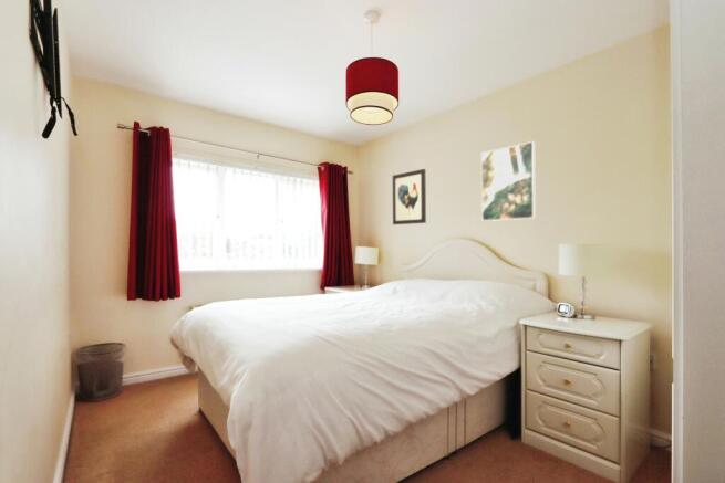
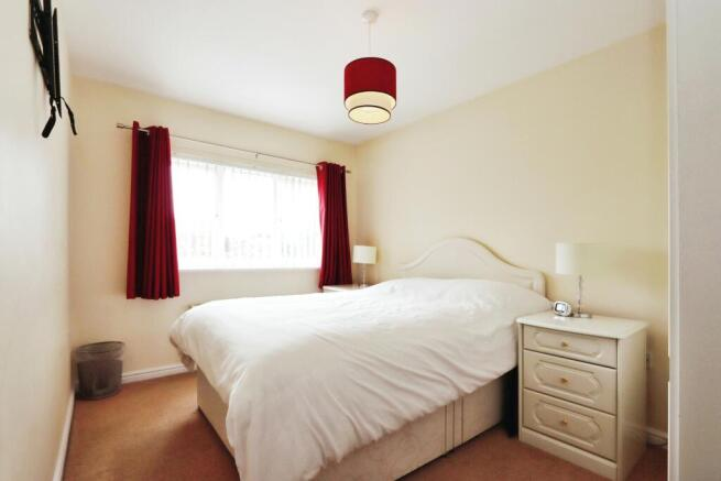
- wall art (408, 198)
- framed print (506, 183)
